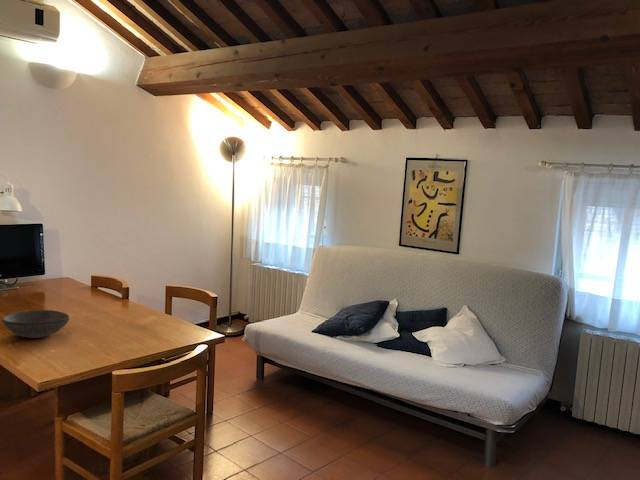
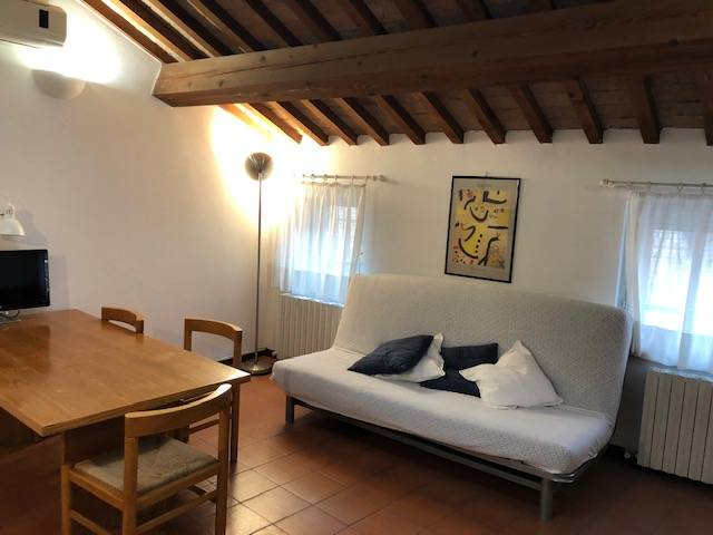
- bowl (36, 325)
